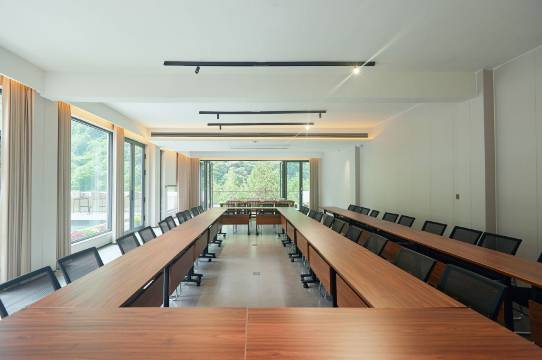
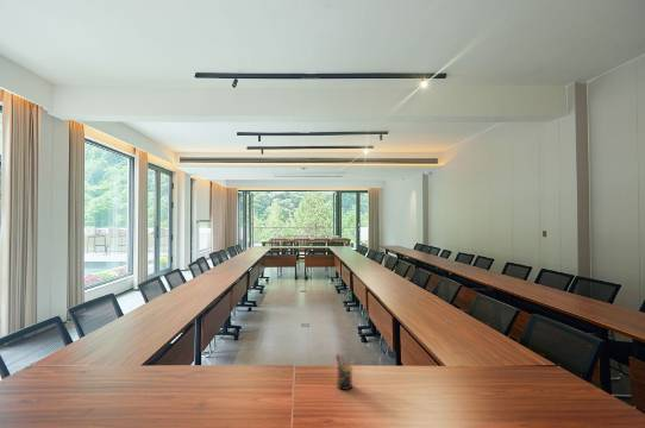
+ pen holder (343, 371)
